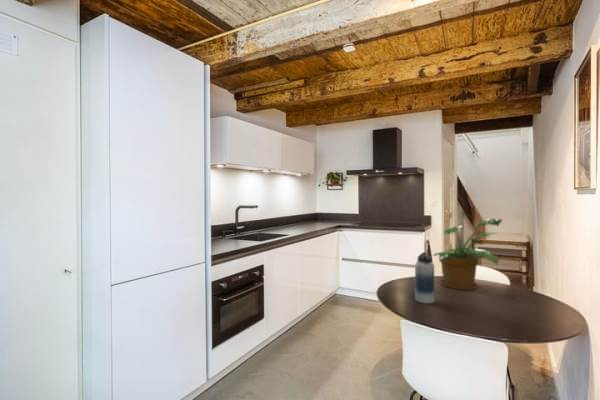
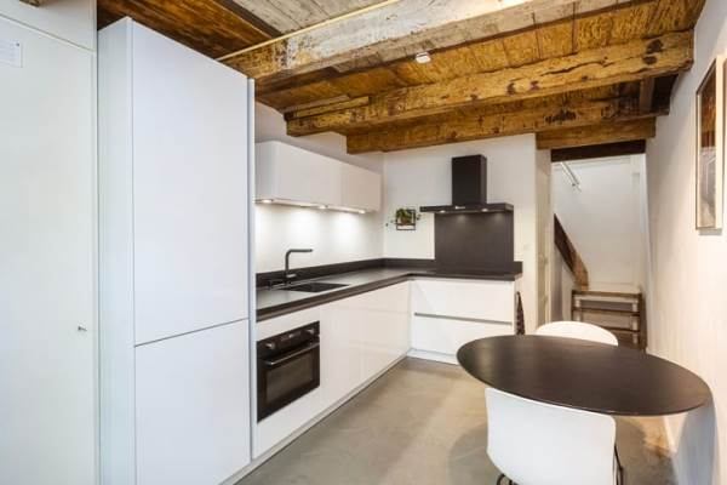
- water bottle (424, 276)
- potted plant (471, 253)
